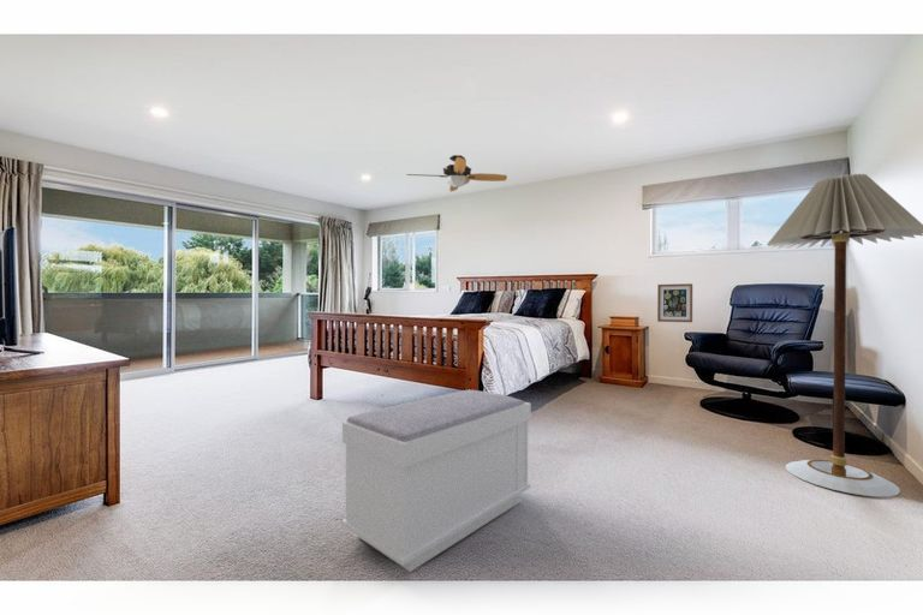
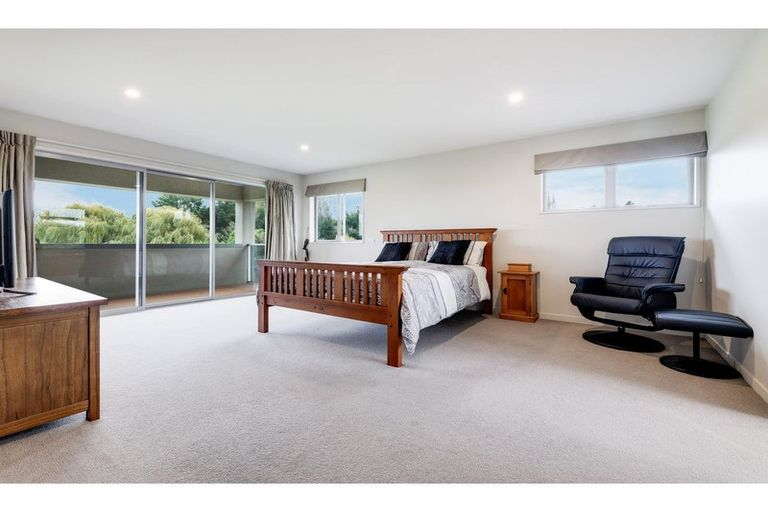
- wall art (674, 303)
- bench (443, 460)
- floor lamp (839, 328)
- ceiling fan (457, 172)
